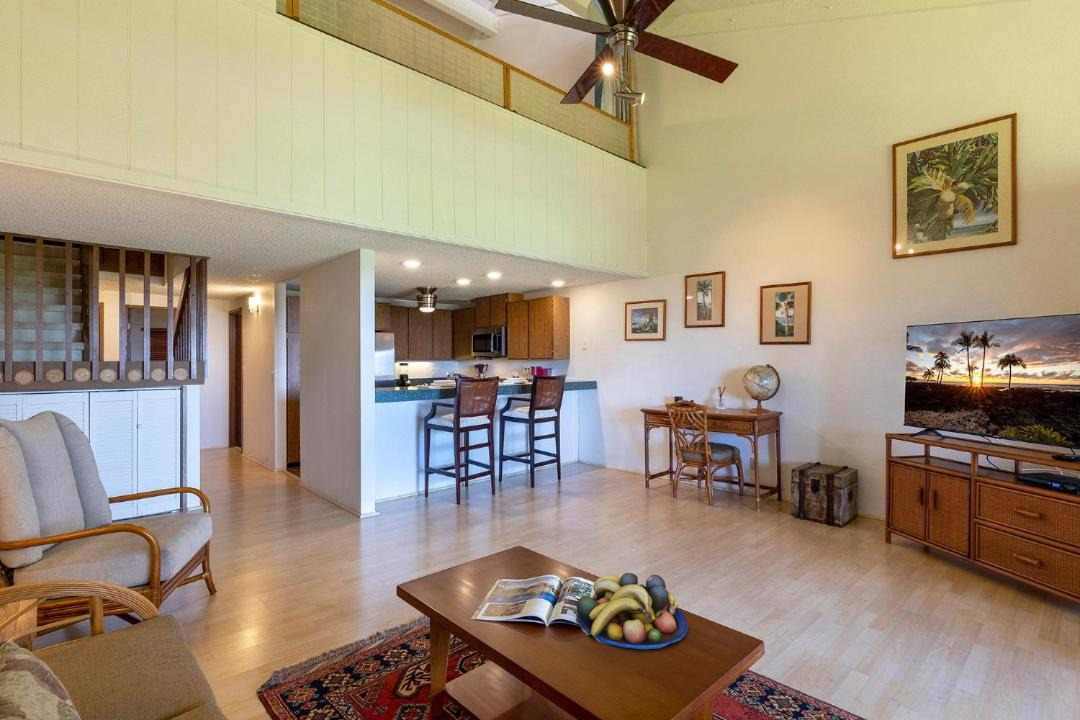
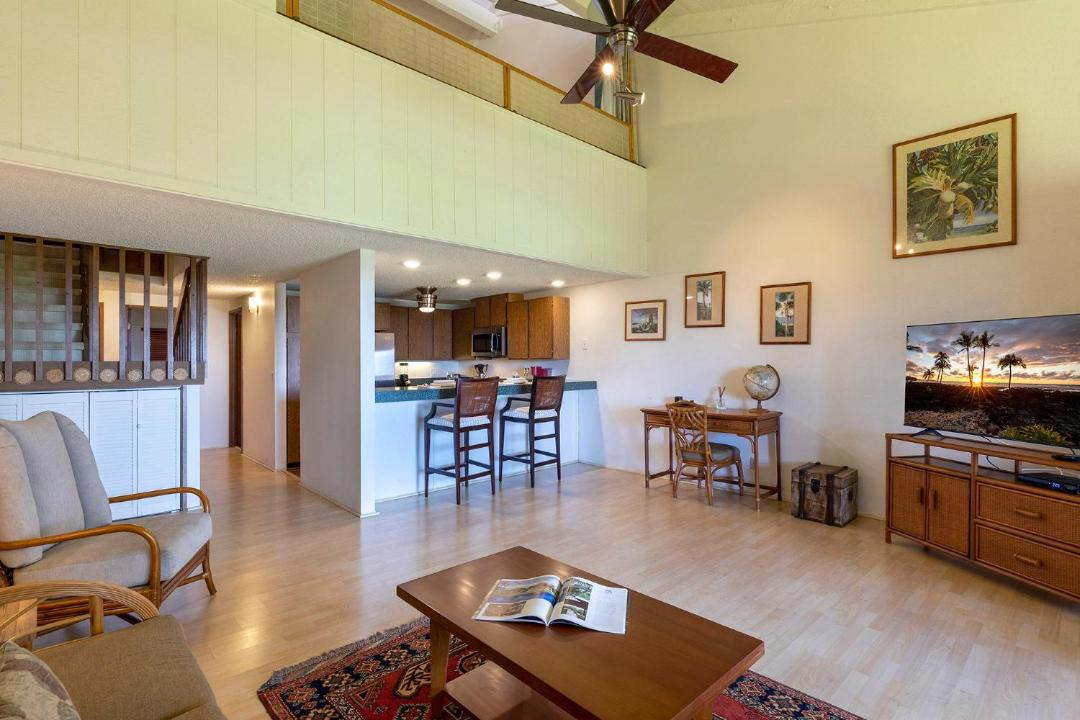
- fruit bowl (632, 600)
